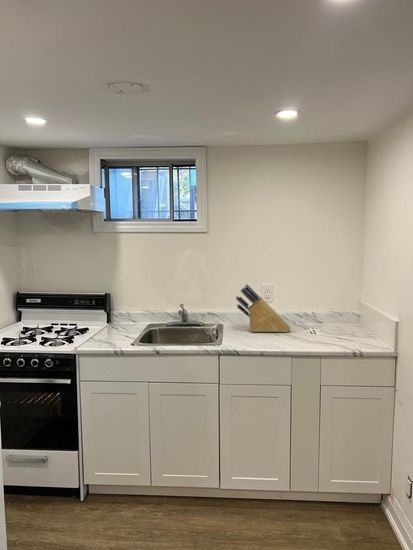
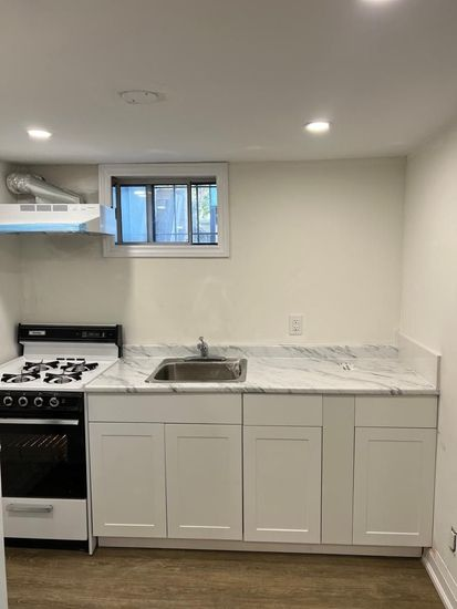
- knife block (262, 307)
